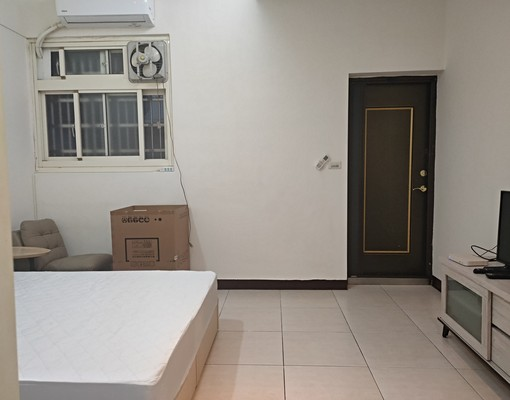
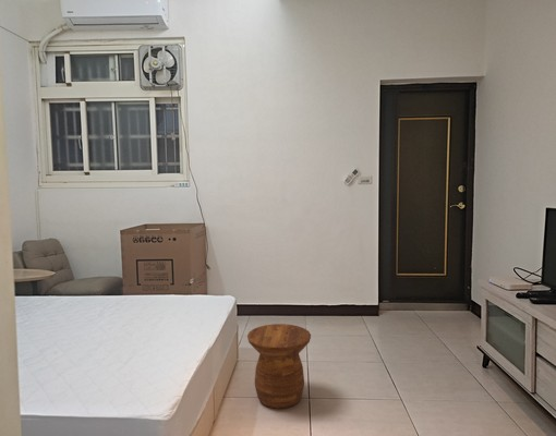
+ side table (279, 366)
